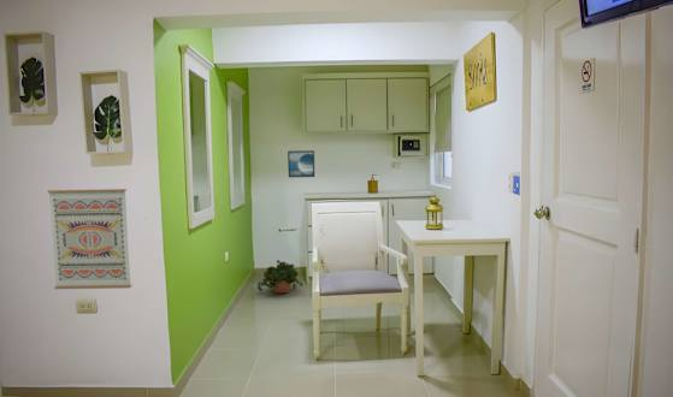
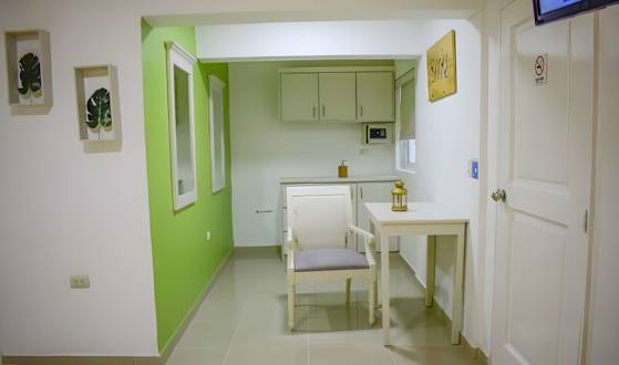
- potted plant (281, 277)
- wall art (89, 238)
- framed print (301, 164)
